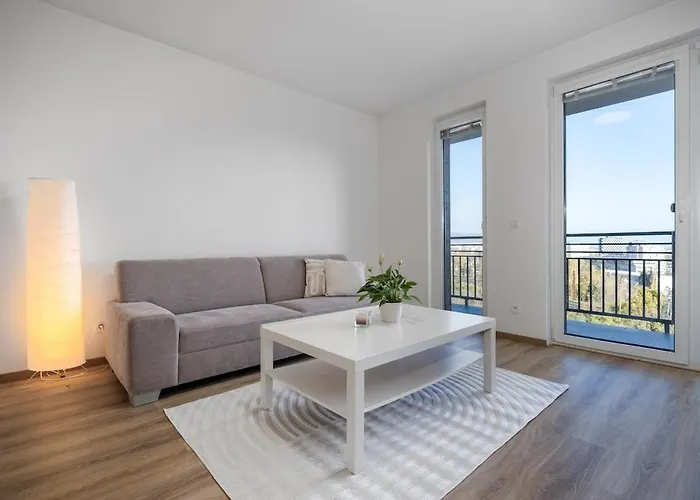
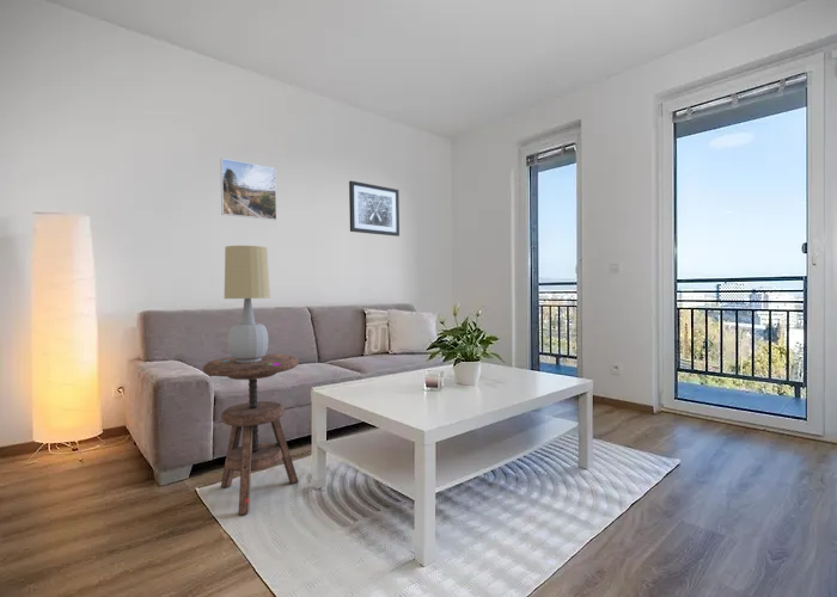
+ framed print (249, 190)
+ wall art (374, 209)
+ side table (253, 426)
+ table lamp (248, 303)
